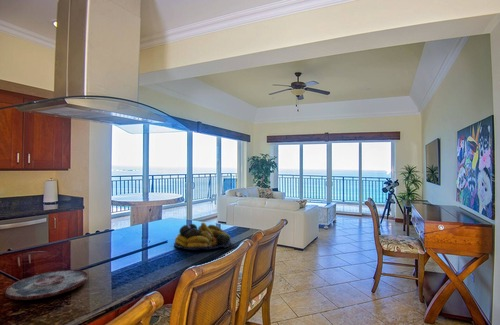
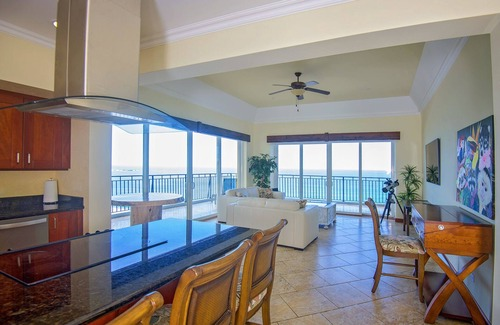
- plate (49, 283)
- fruit bowl (202, 233)
